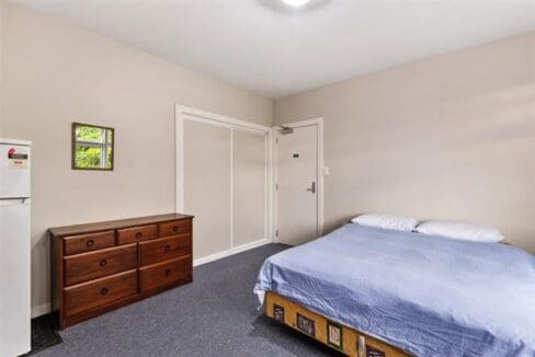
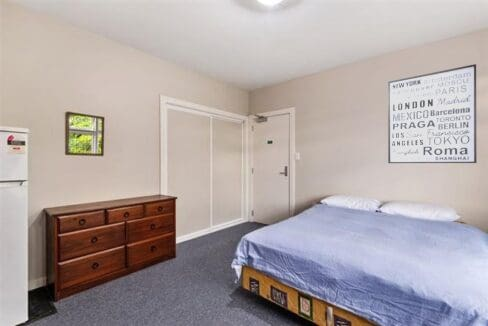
+ wall art (428, 118)
